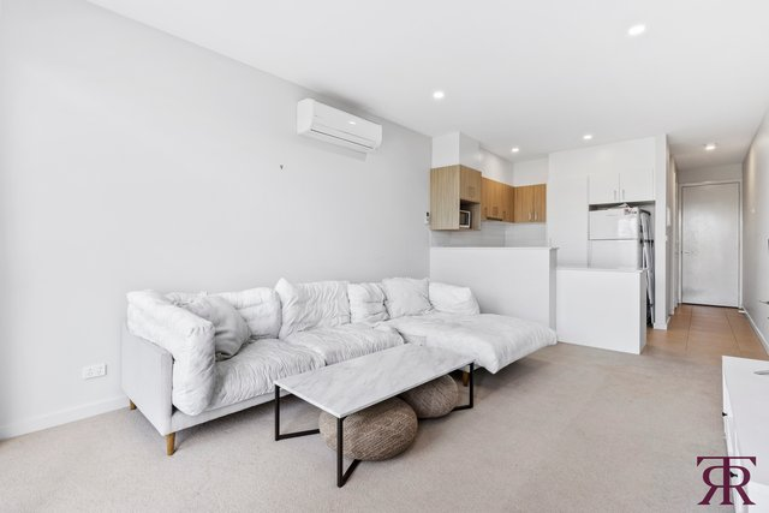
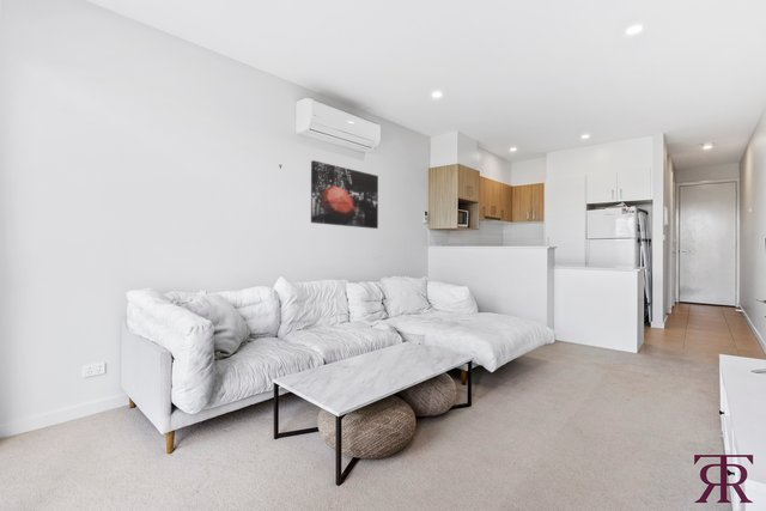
+ wall art (347, 196)
